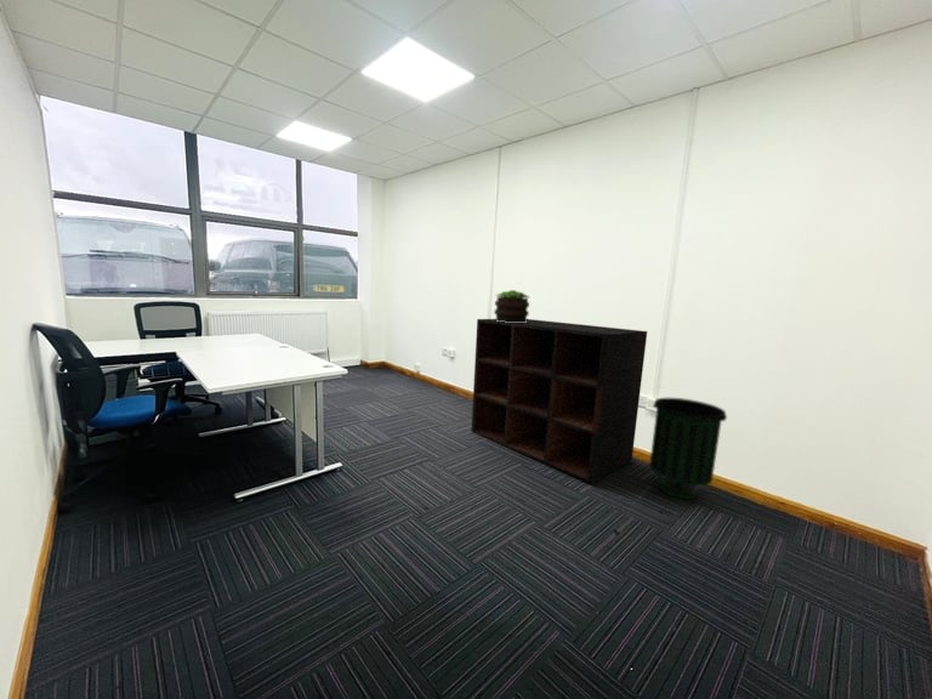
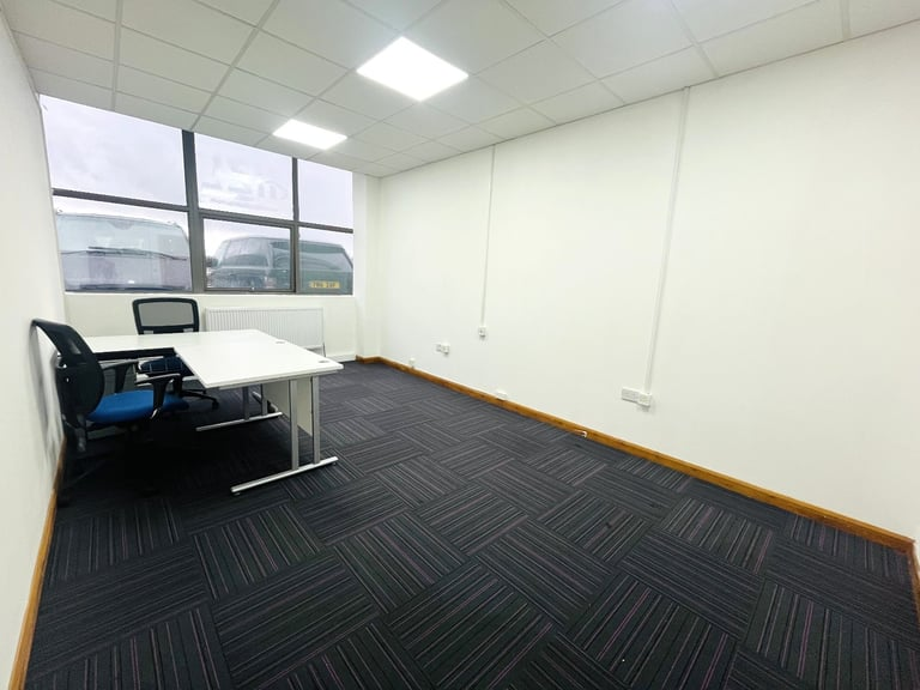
- potted plant (511, 305)
- trash can (682, 448)
- shelving unit (550, 386)
